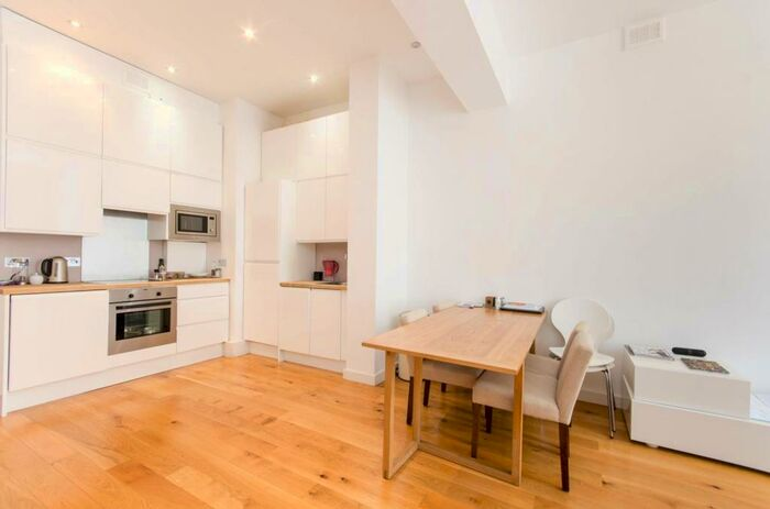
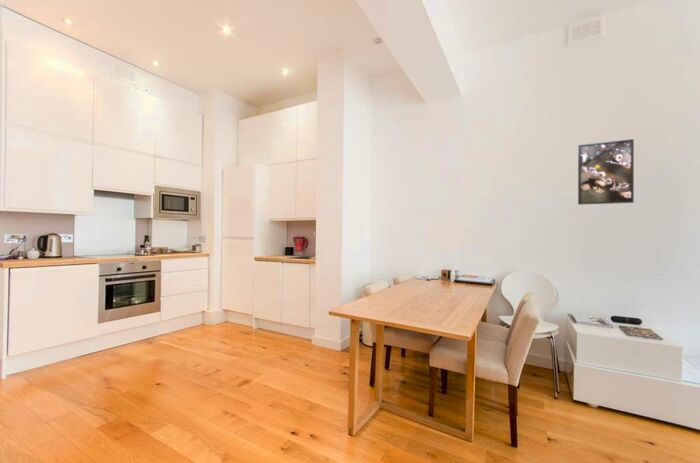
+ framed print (604, 173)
